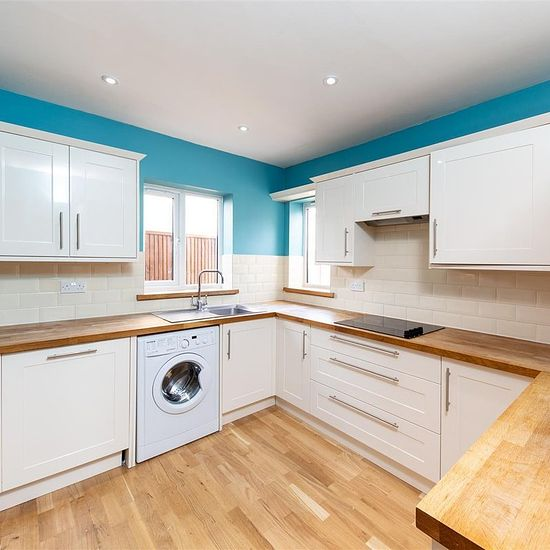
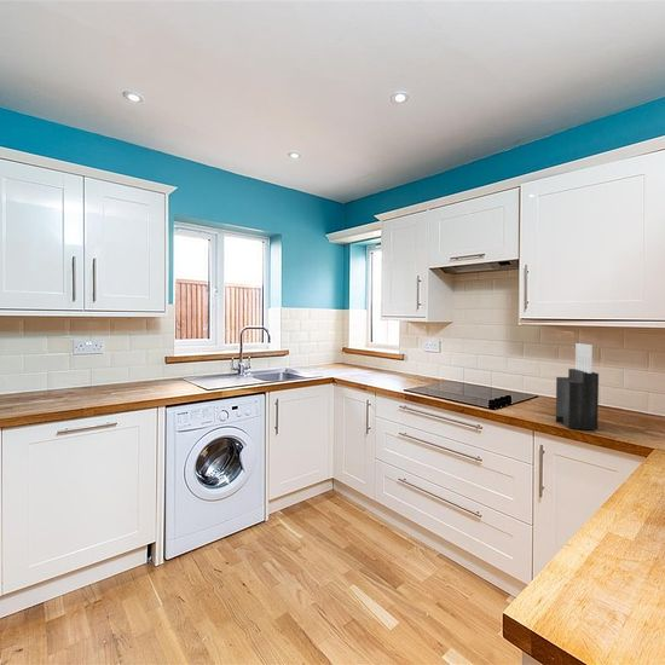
+ knife block (573, 383)
